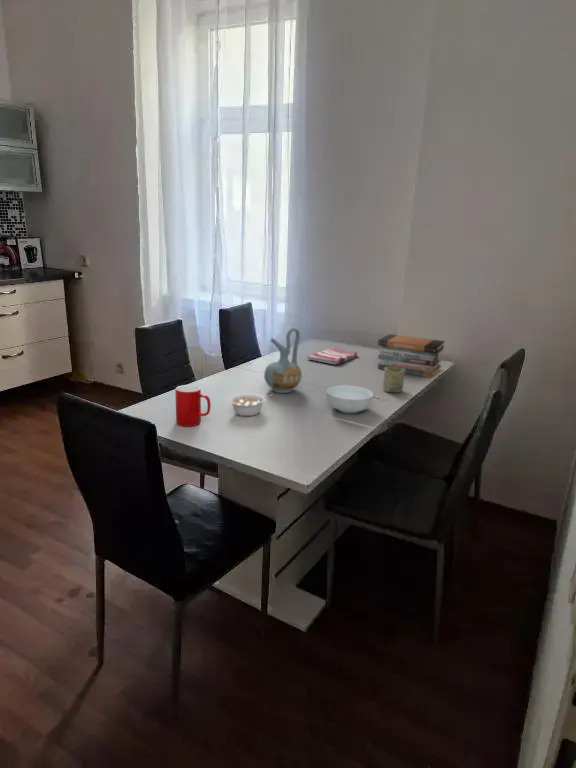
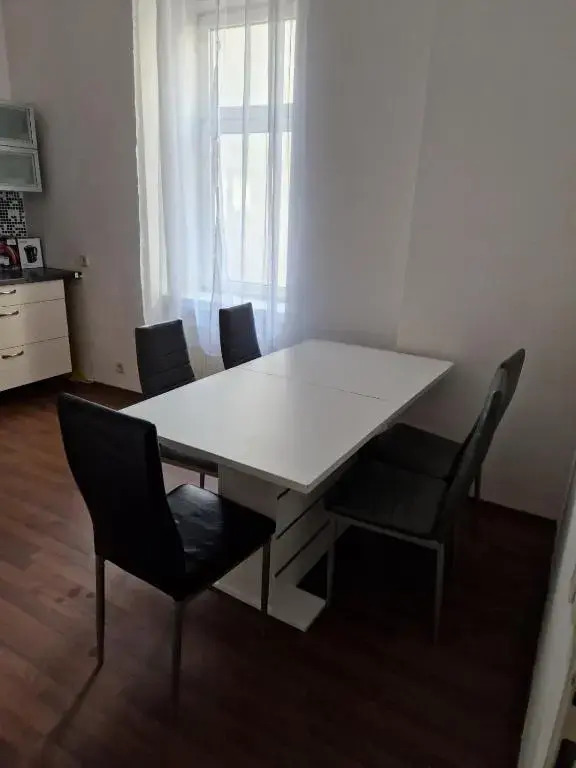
- legume (248, 404)
- cup (393, 379)
- dish towel (332, 355)
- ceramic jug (283, 360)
- book stack (409, 355)
- cup (192, 406)
- cereal bowl (349, 400)
